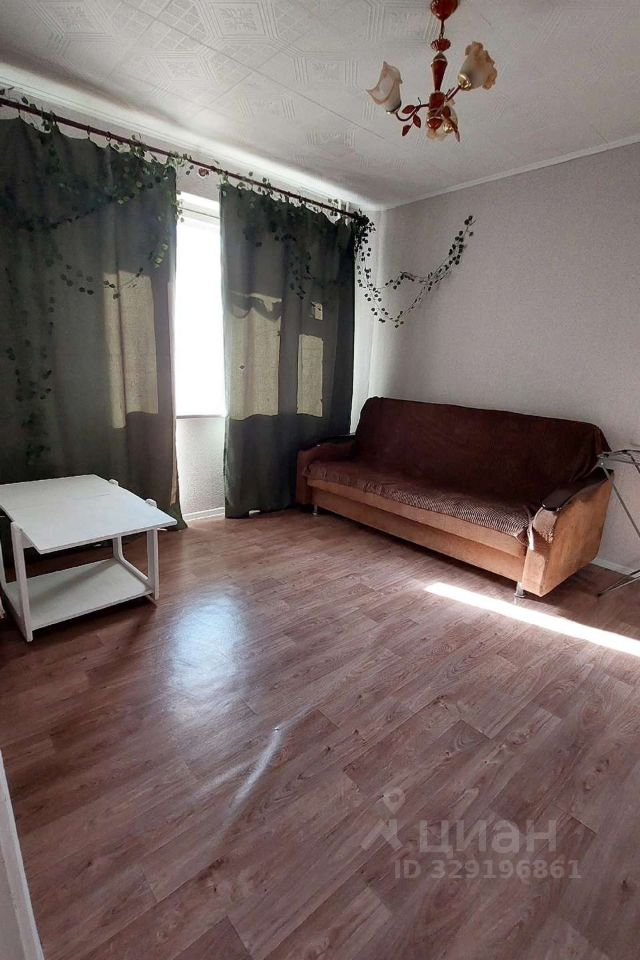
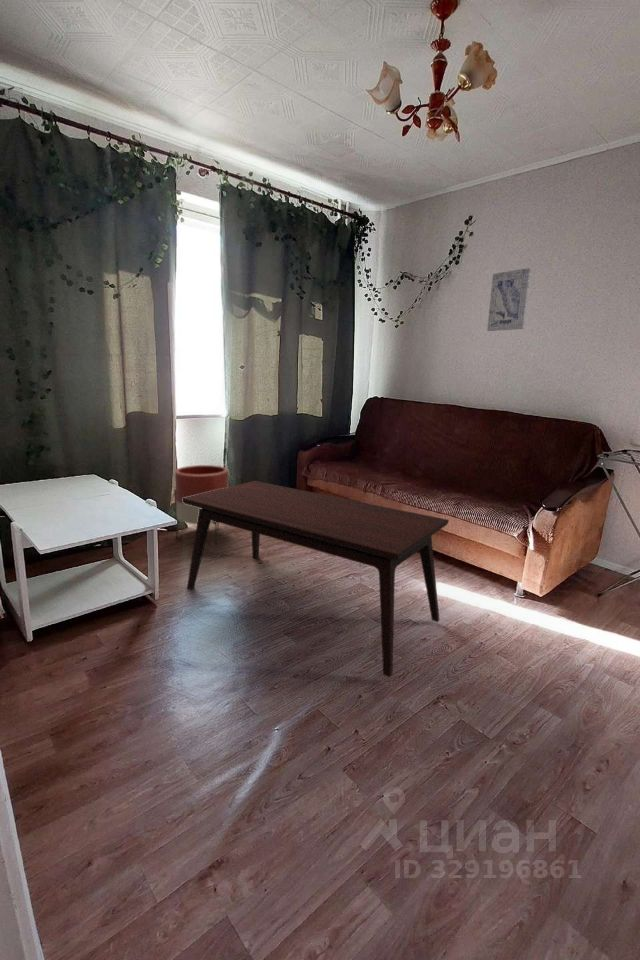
+ coffee table (310, 548)
+ planter (201, 508)
+ wall art (508, 300)
